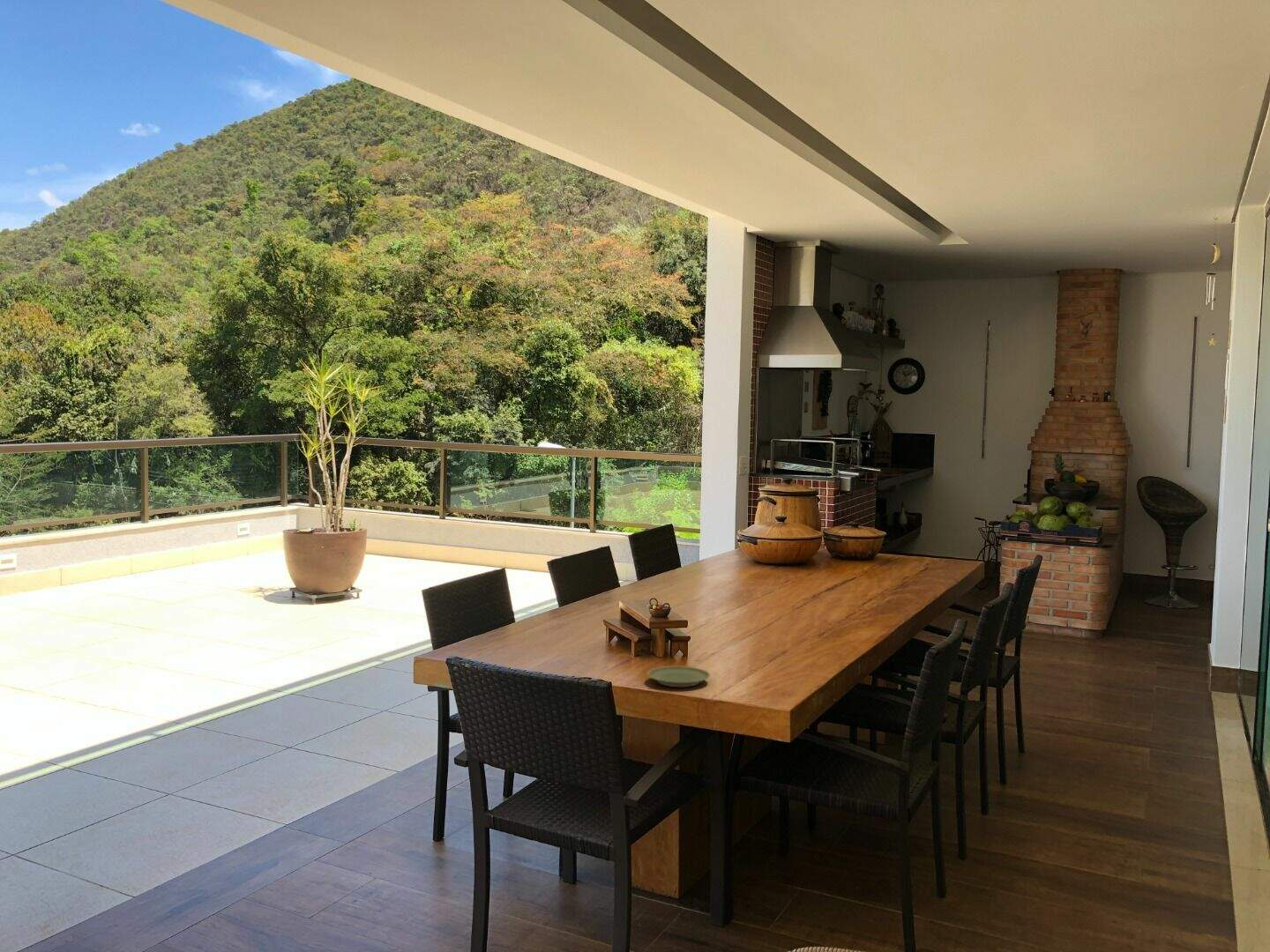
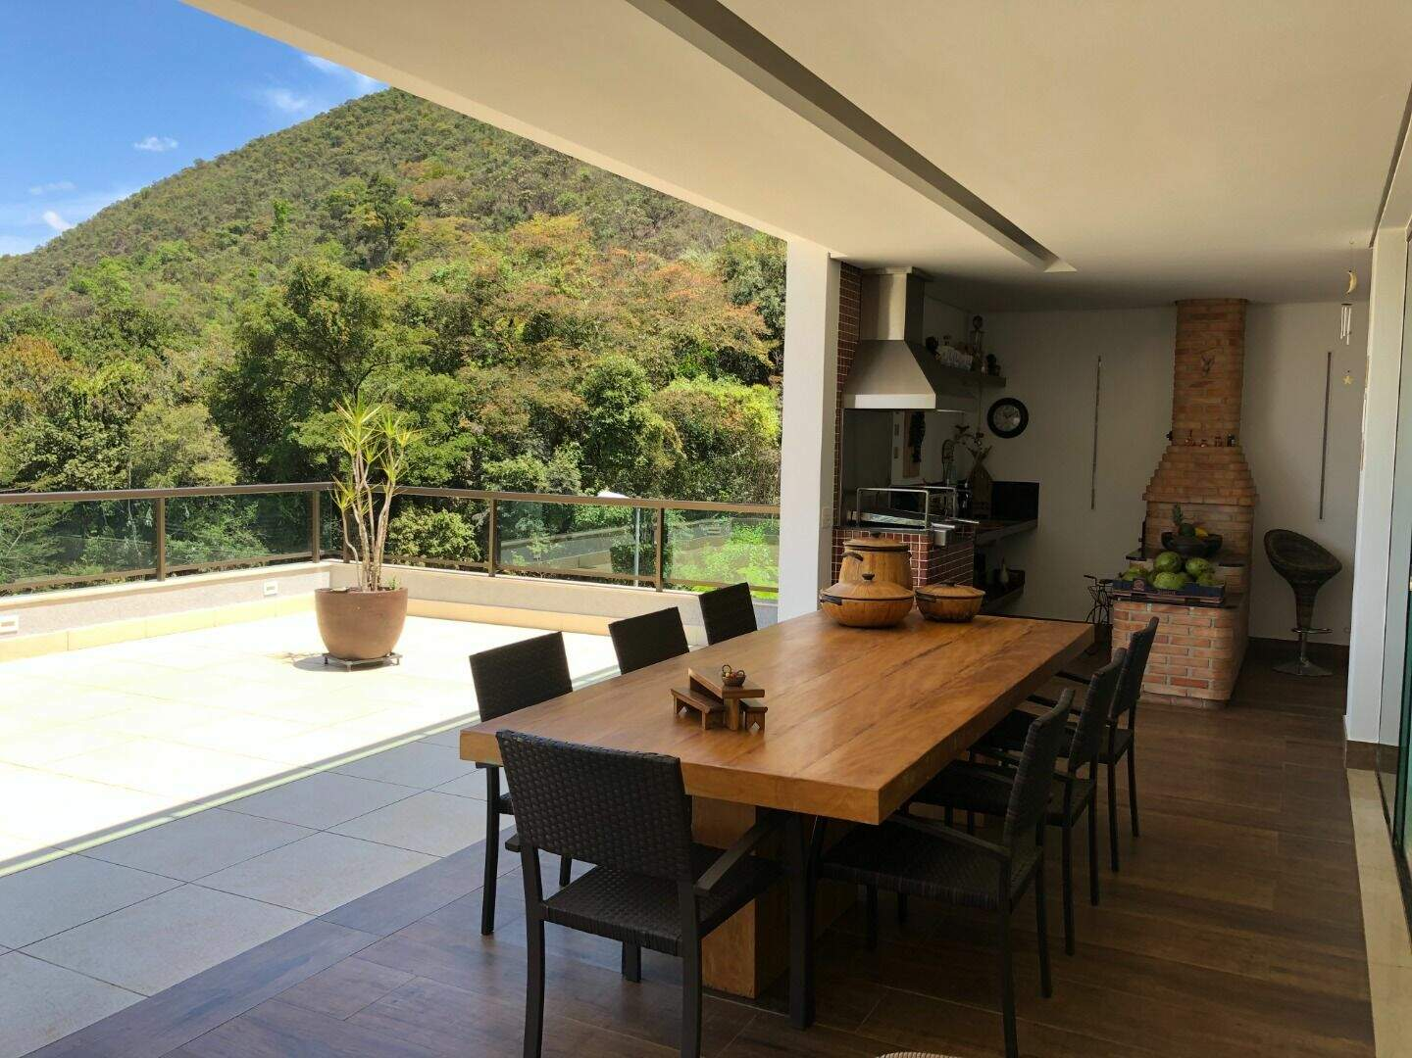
- plate (678, 677)
